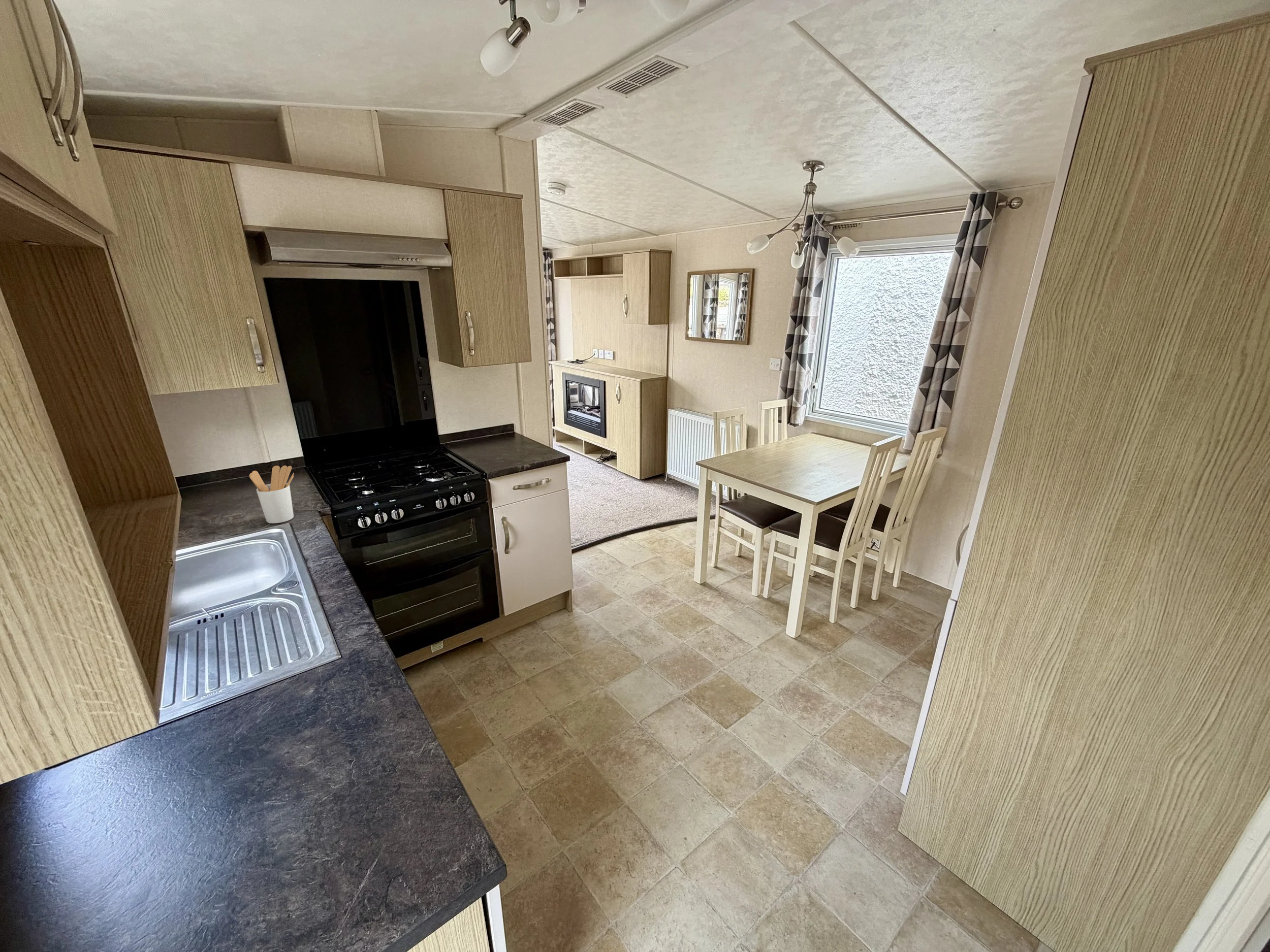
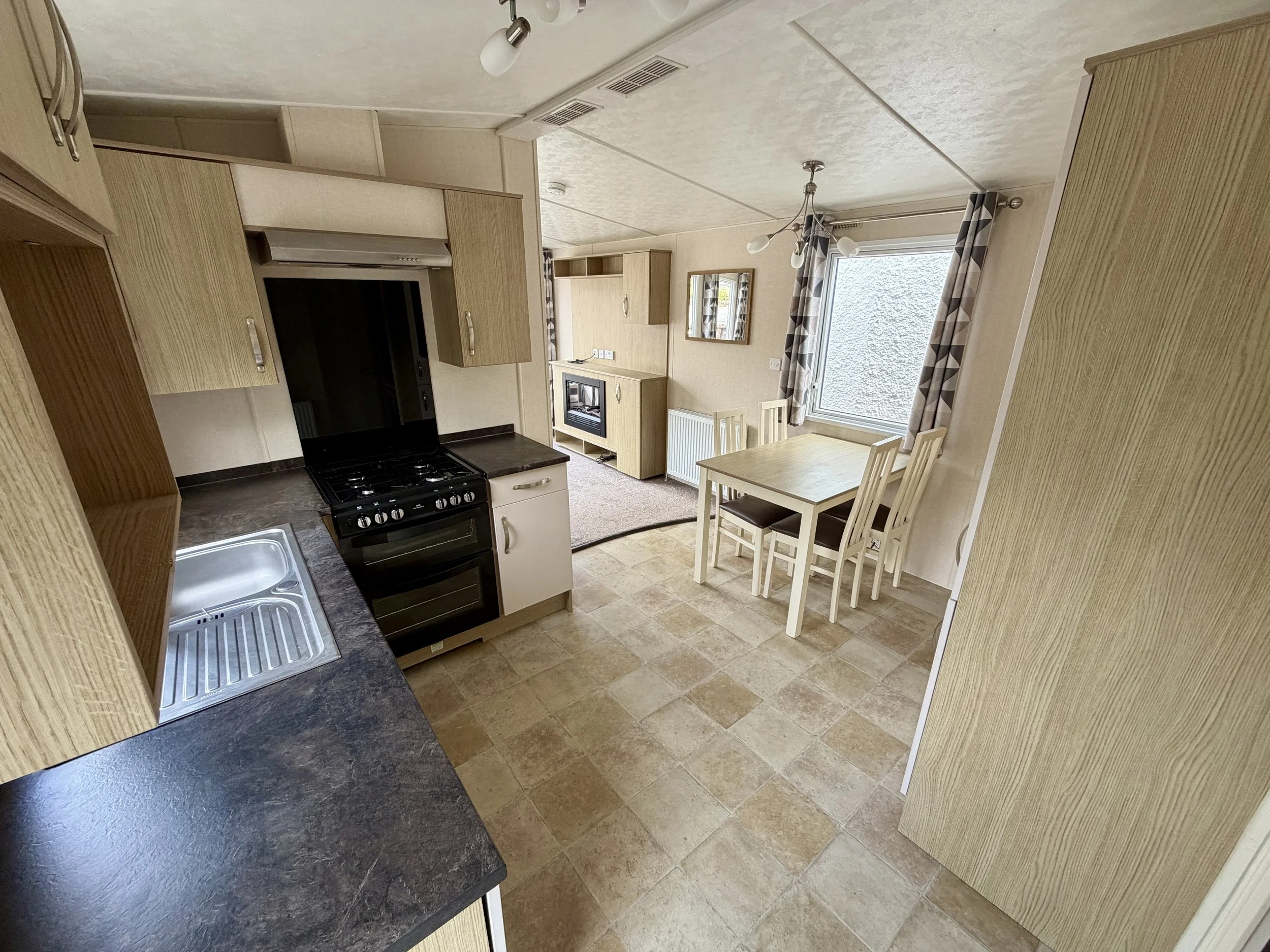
- utensil holder (278, 493)
